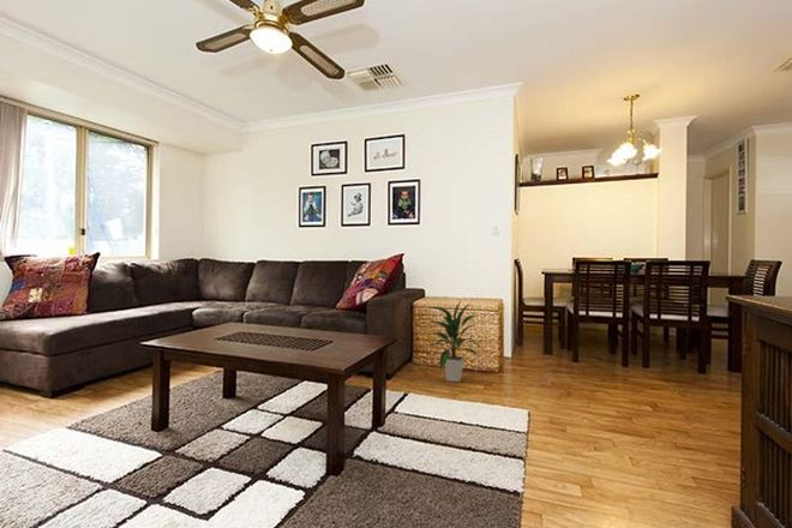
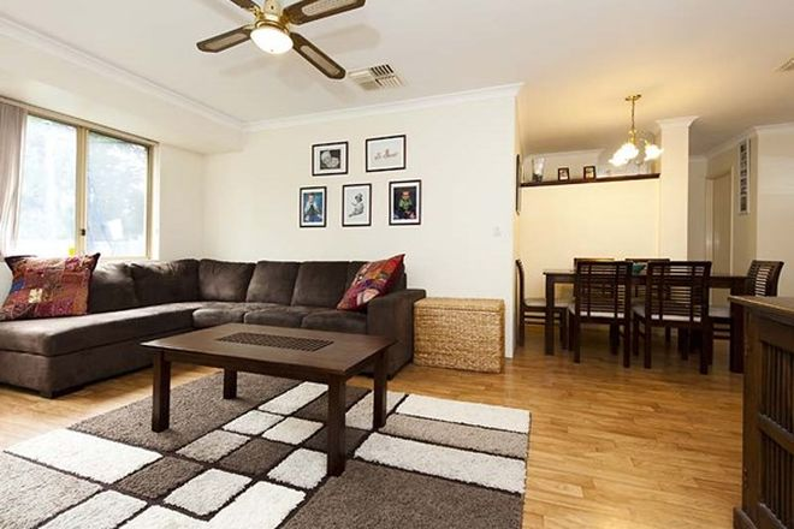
- indoor plant (451, 340)
